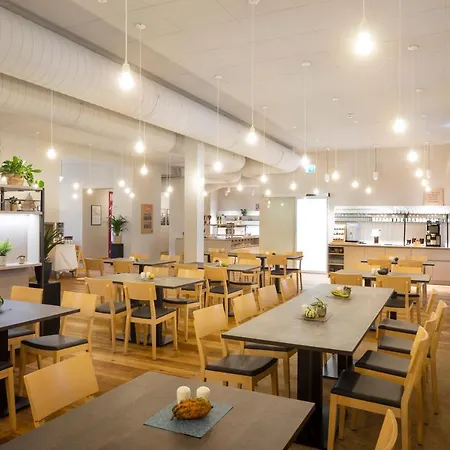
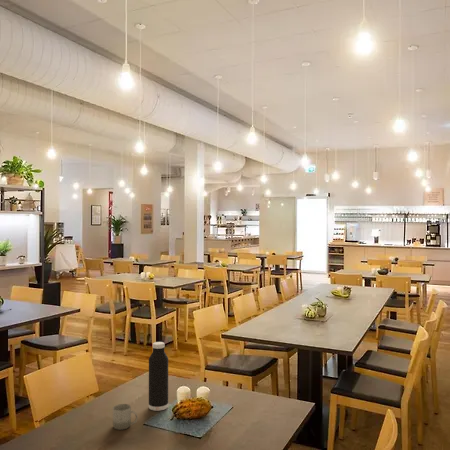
+ cup (125, 416)
+ water bottle (158, 375)
